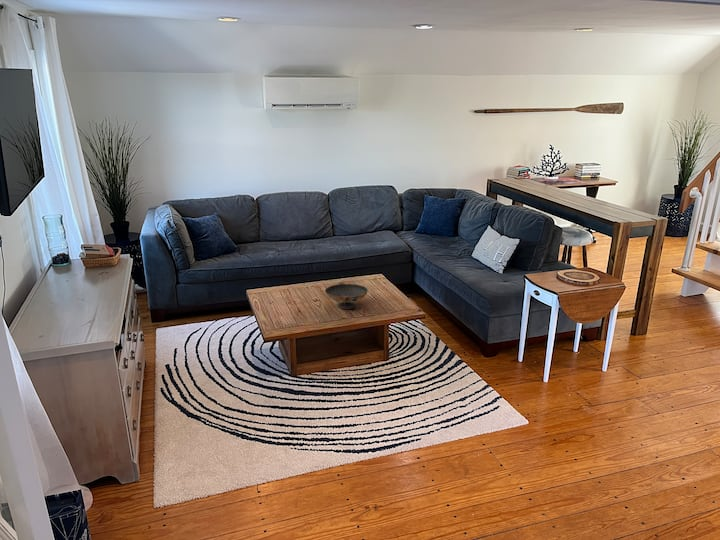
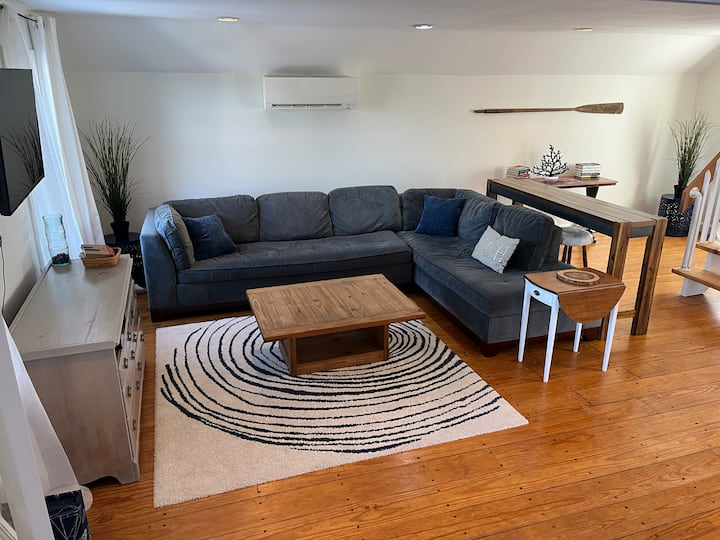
- decorative bowl (346, 297)
